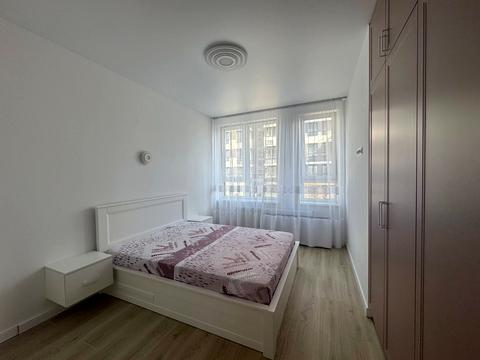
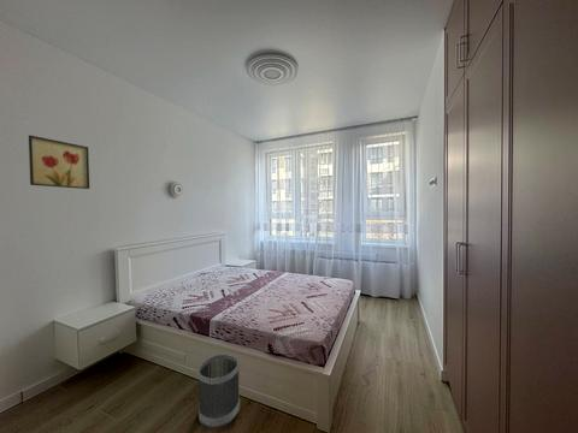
+ wastebasket (219, 387)
+ wall art (60, 164)
